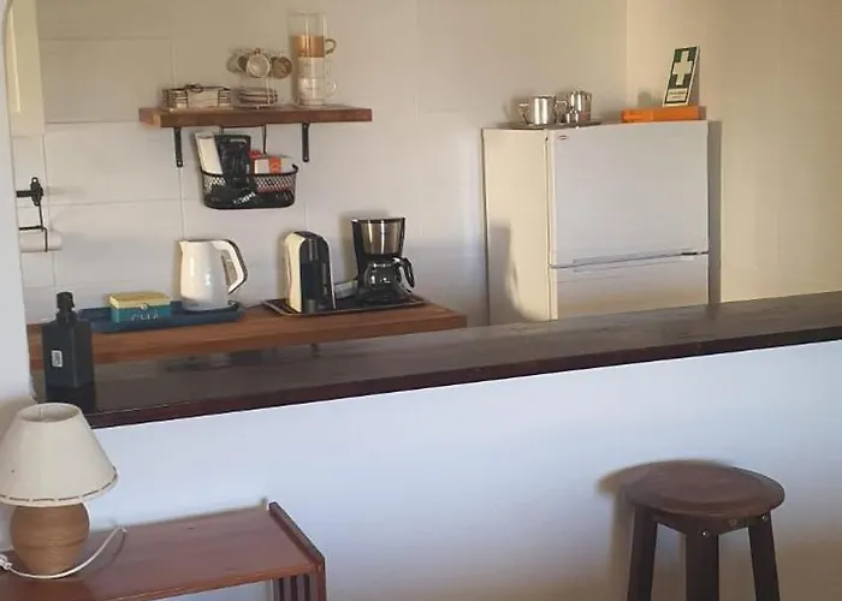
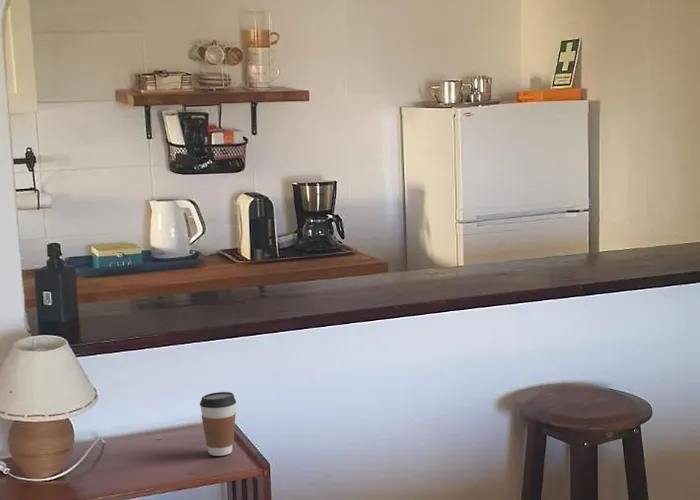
+ coffee cup (219, 423)
